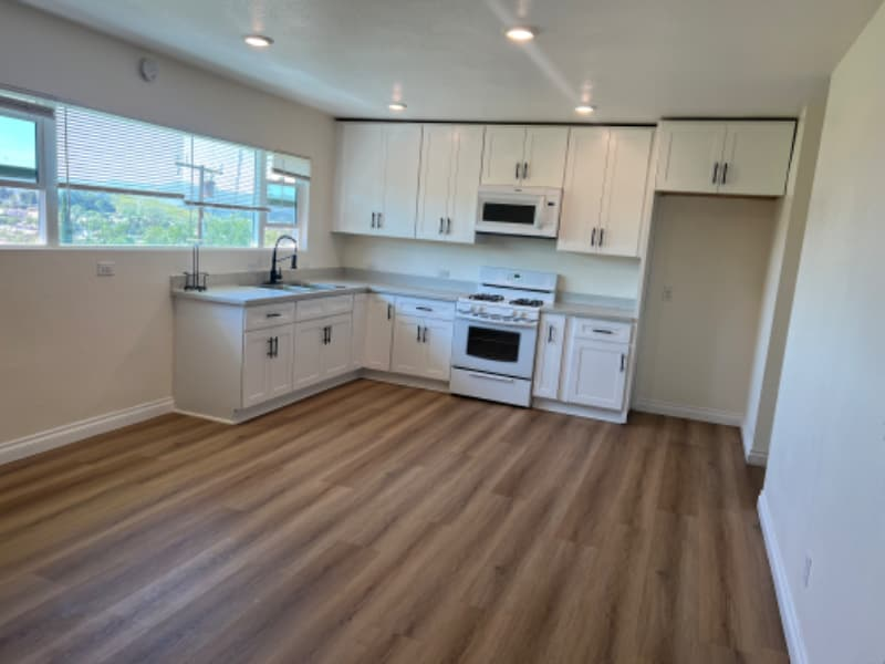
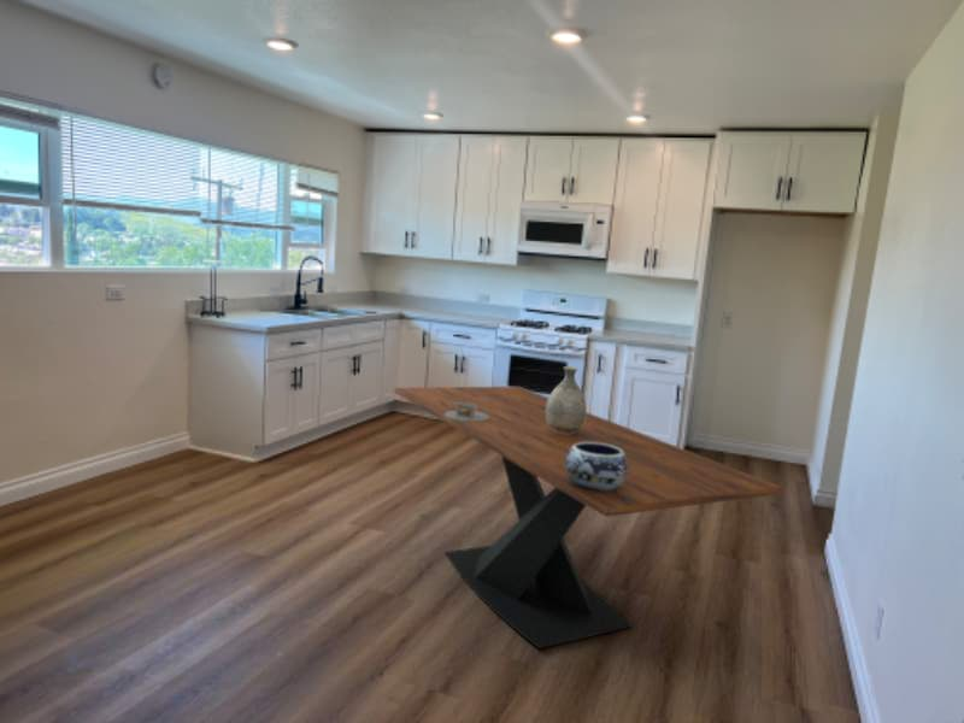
+ decorative bowl (595, 465)
+ napkin holder (466, 410)
+ dining table (540, 507)
+ vase (566, 399)
